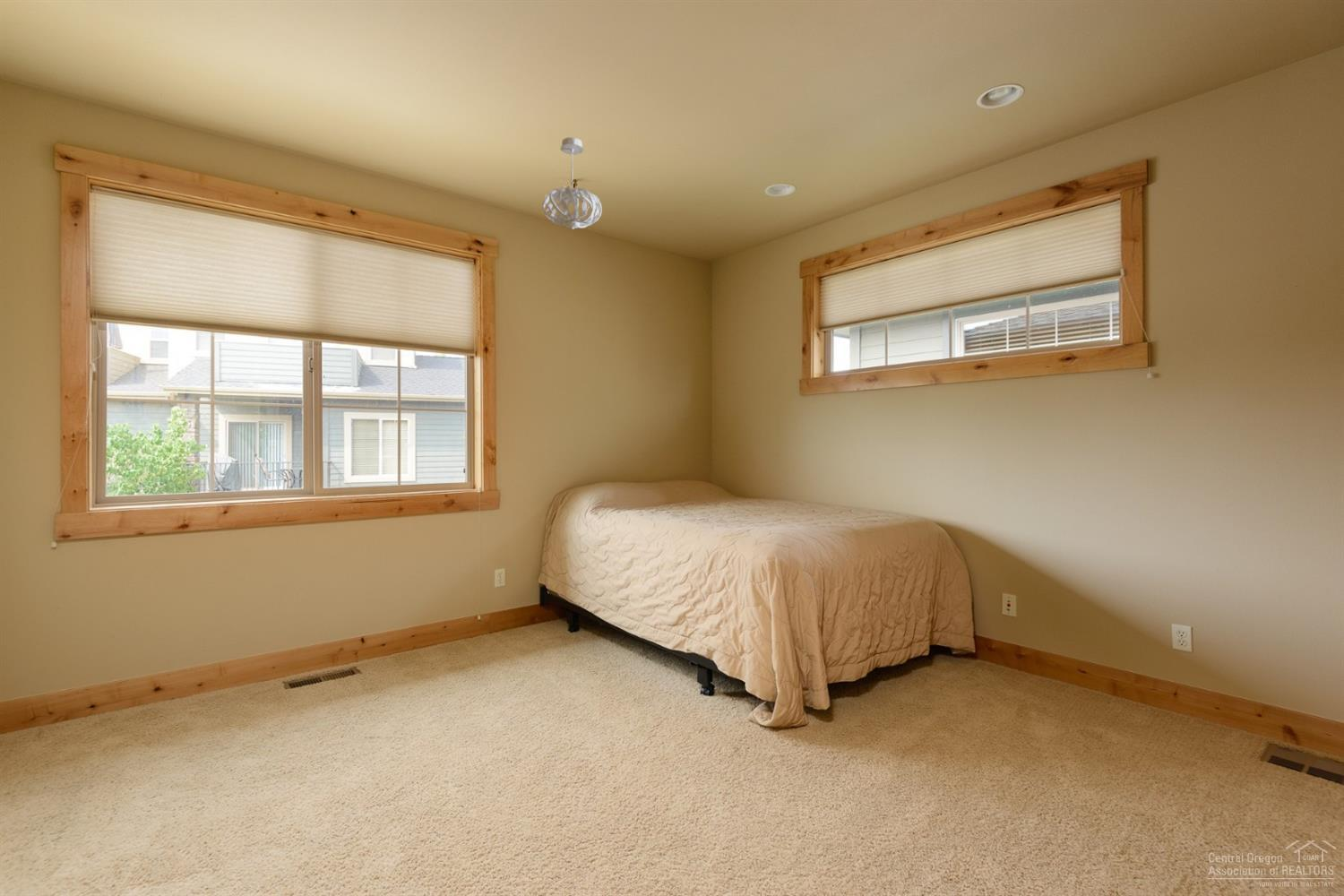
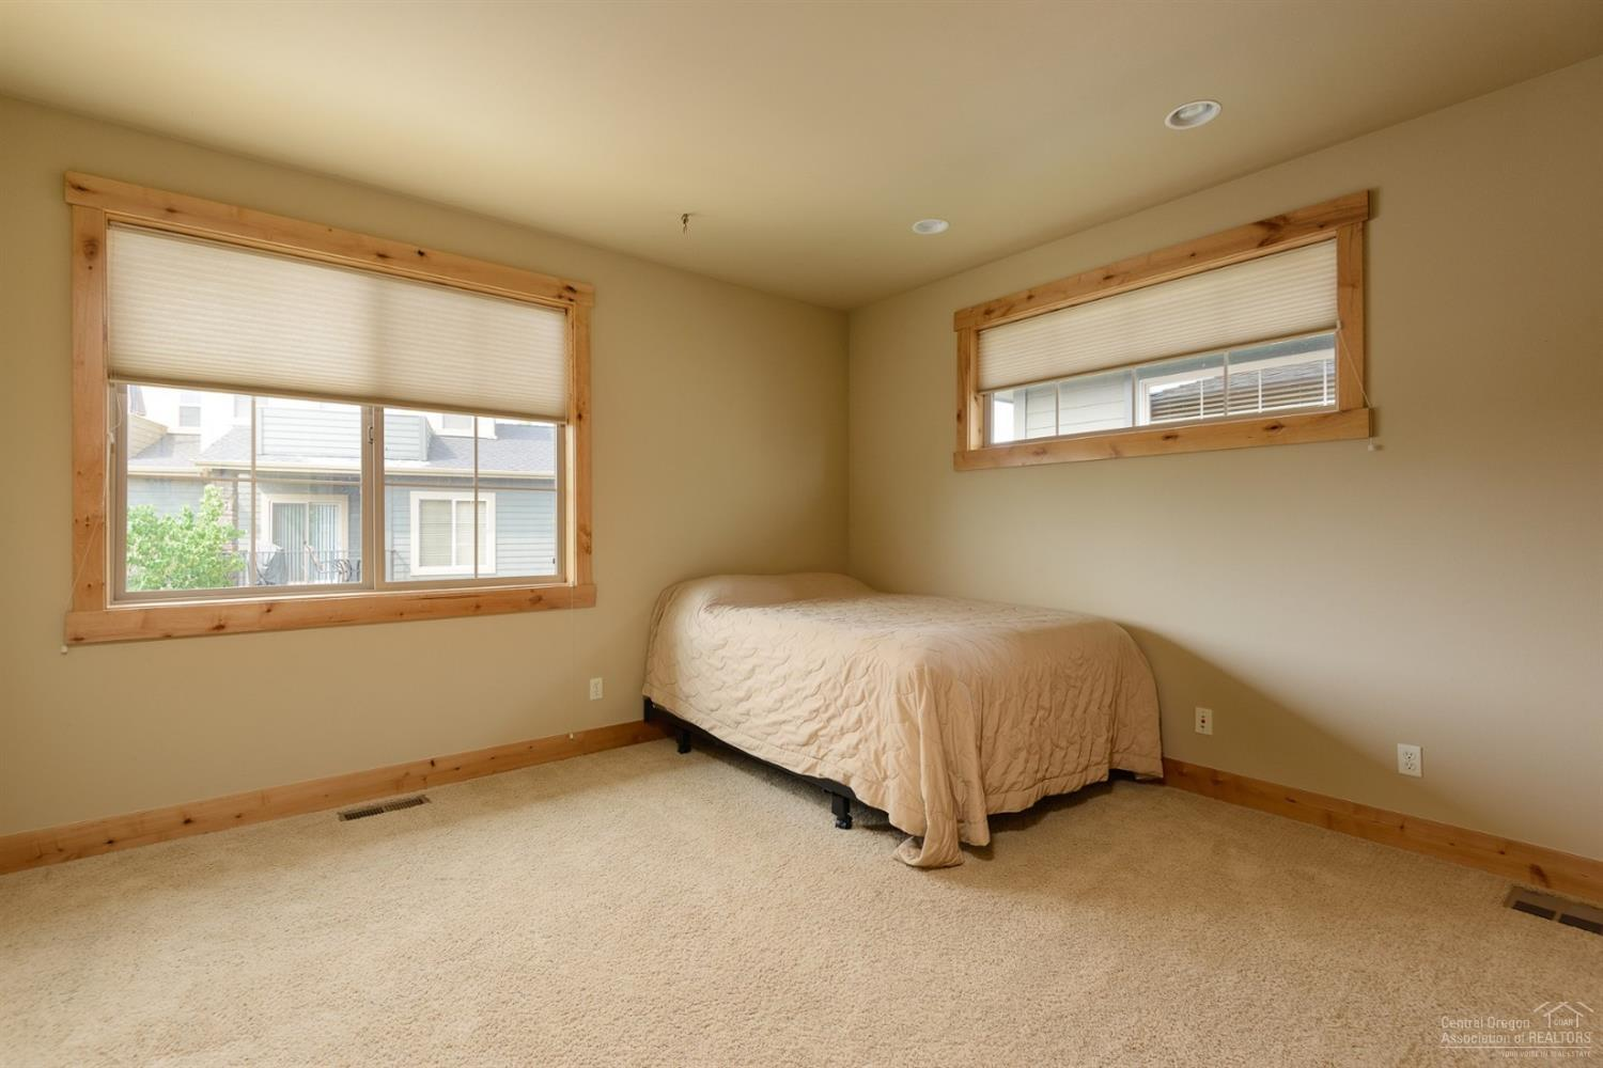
- pendant light (572, 185)
